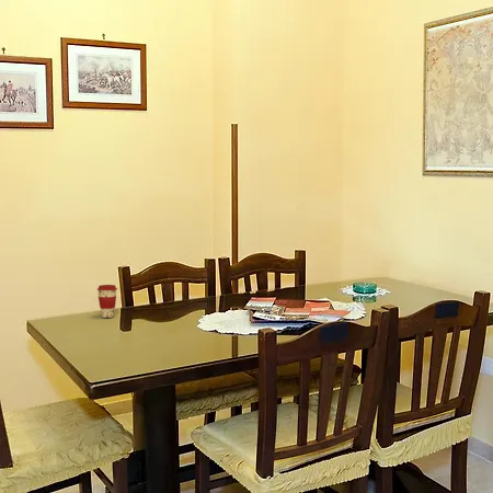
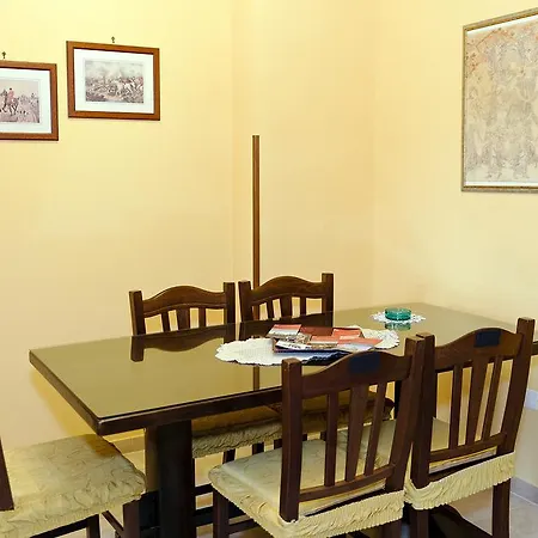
- coffee cup (107, 300)
